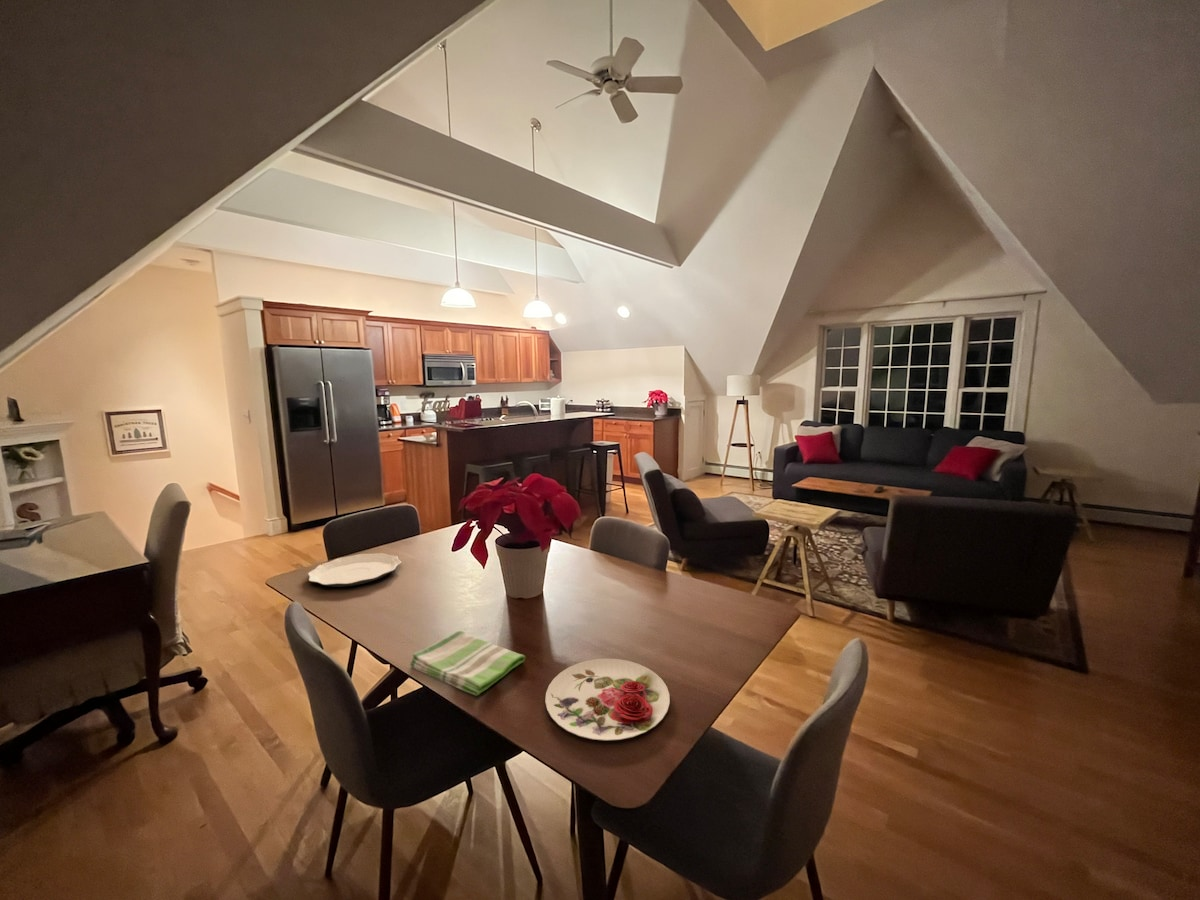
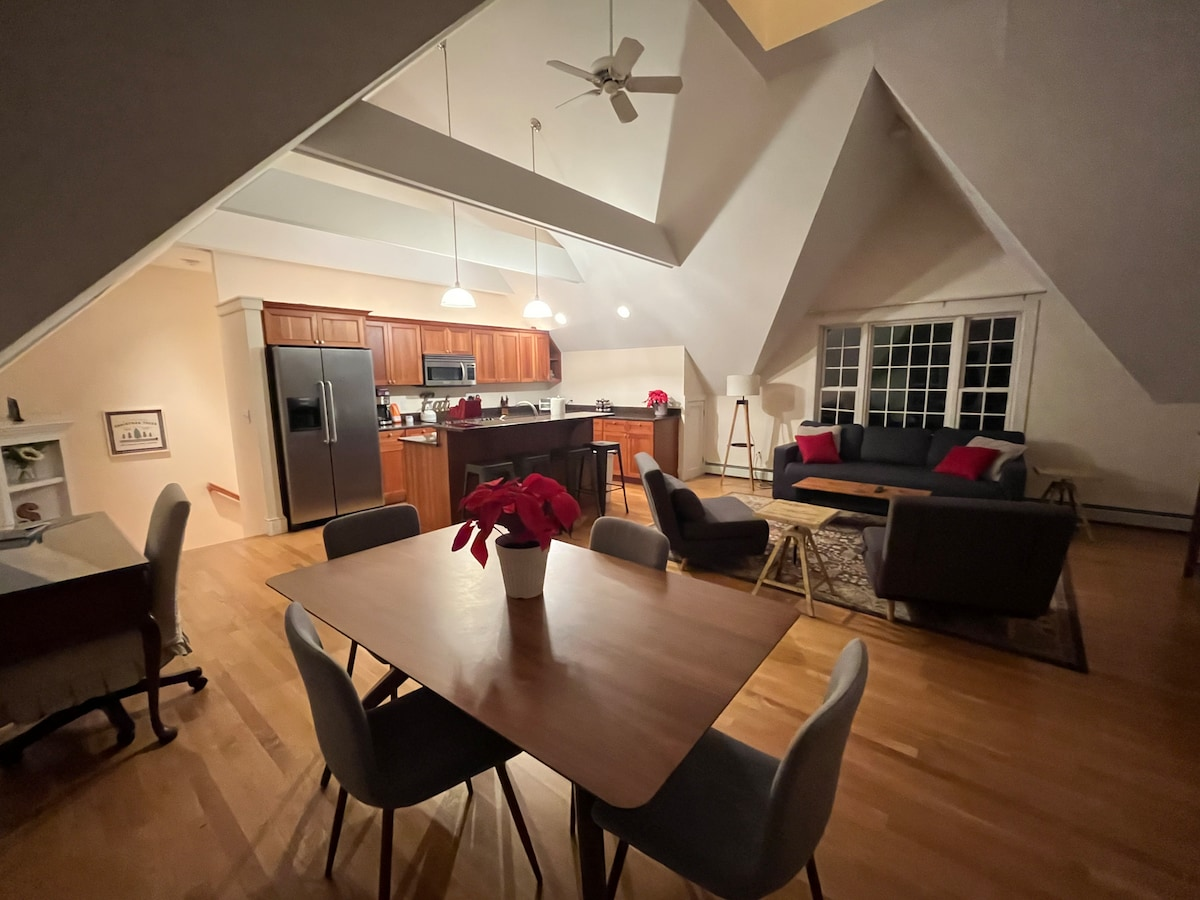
- plate (607, 693)
- plate (356, 570)
- dish towel (468, 657)
